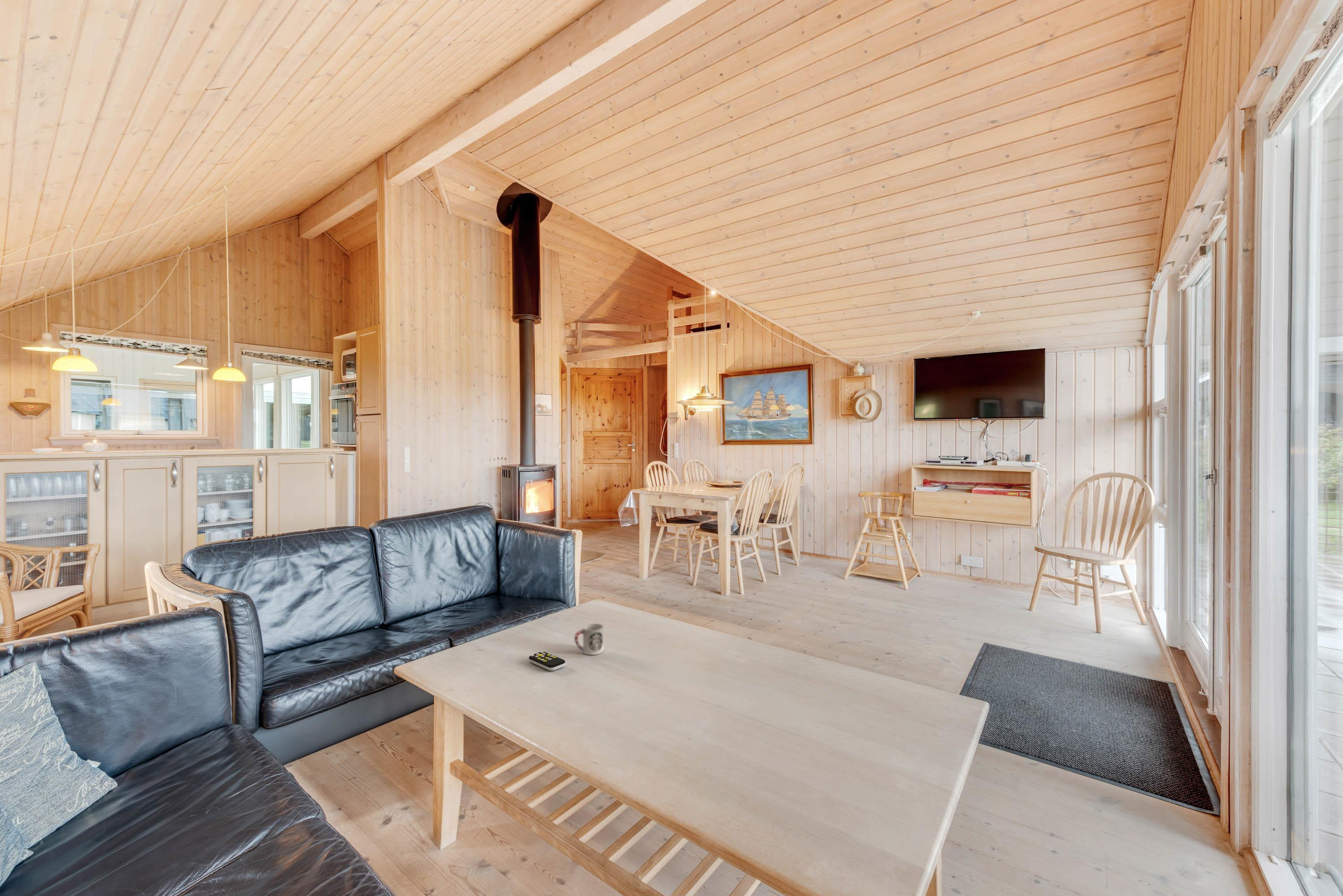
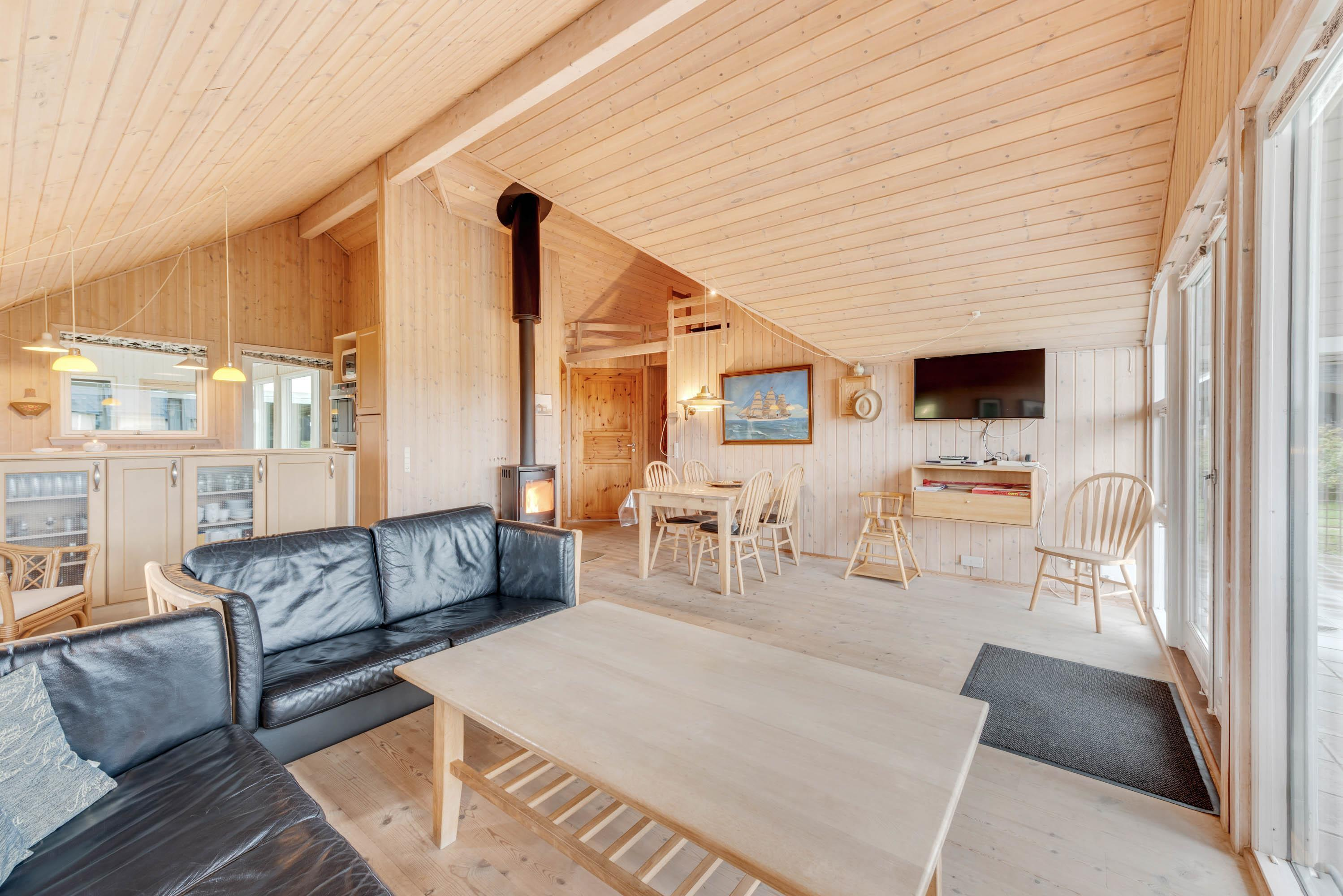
- cup (589, 639)
- remote control (547, 660)
